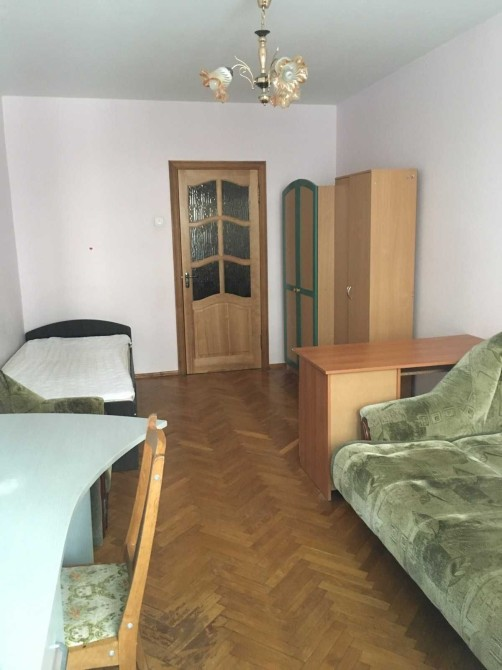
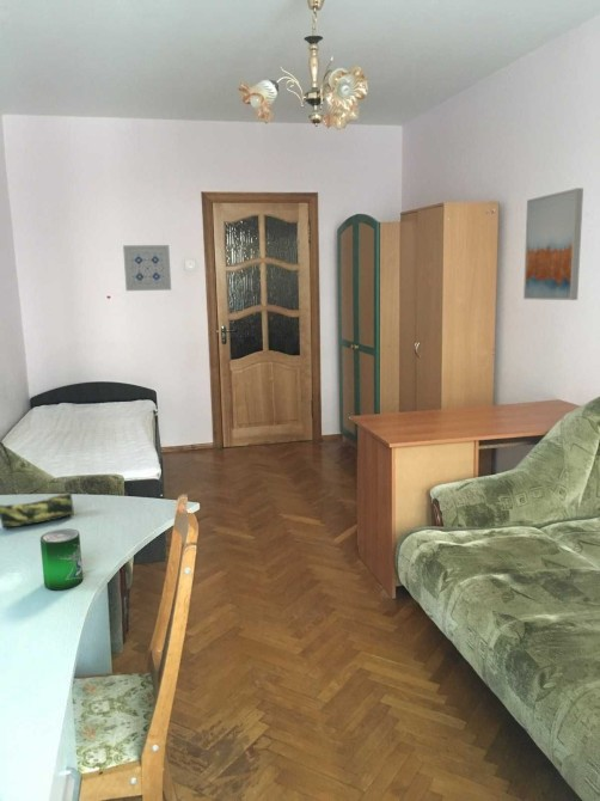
+ beverage can (61, 558)
+ pencil case (35, 509)
+ wall art (551, 247)
+ wall art (147, 268)
